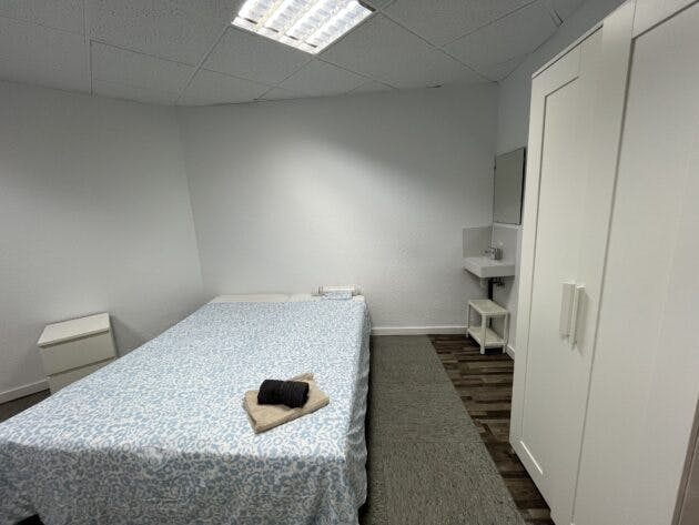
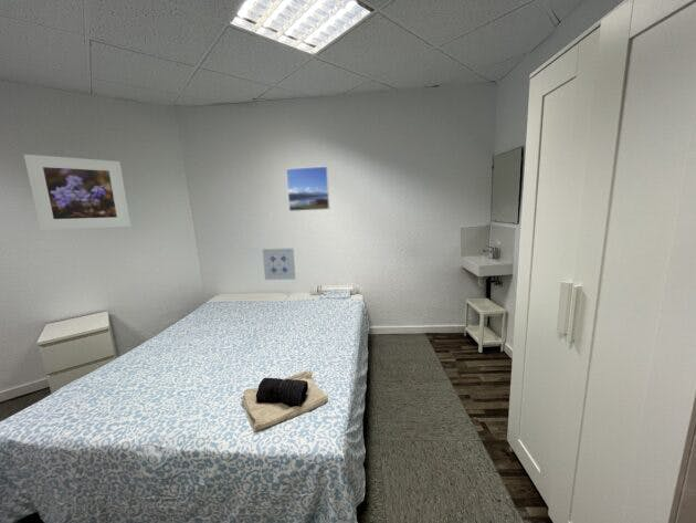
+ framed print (82, 193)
+ wall art (278, 263)
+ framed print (307, 189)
